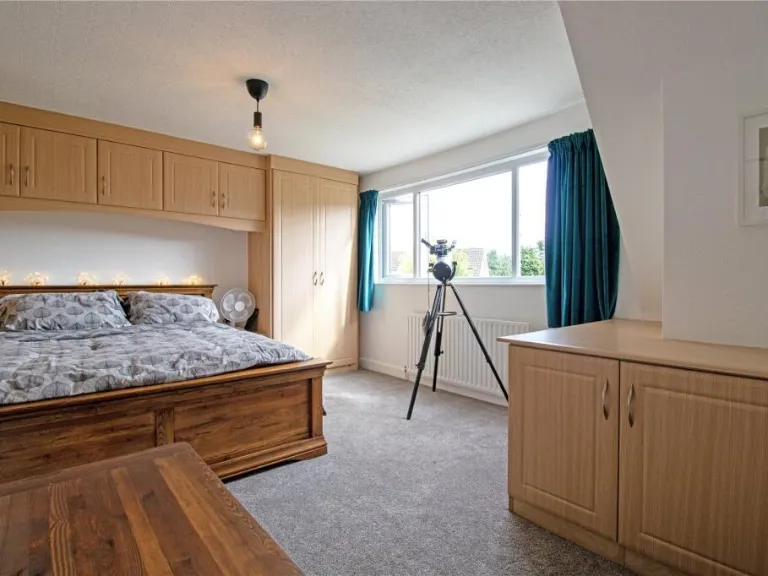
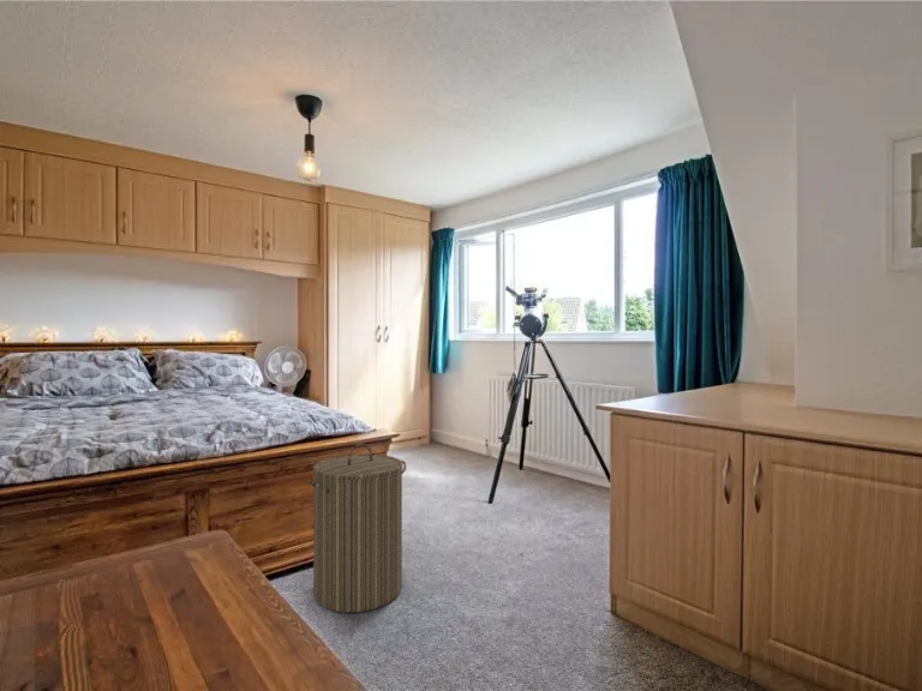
+ laundry hamper (358, 517)
